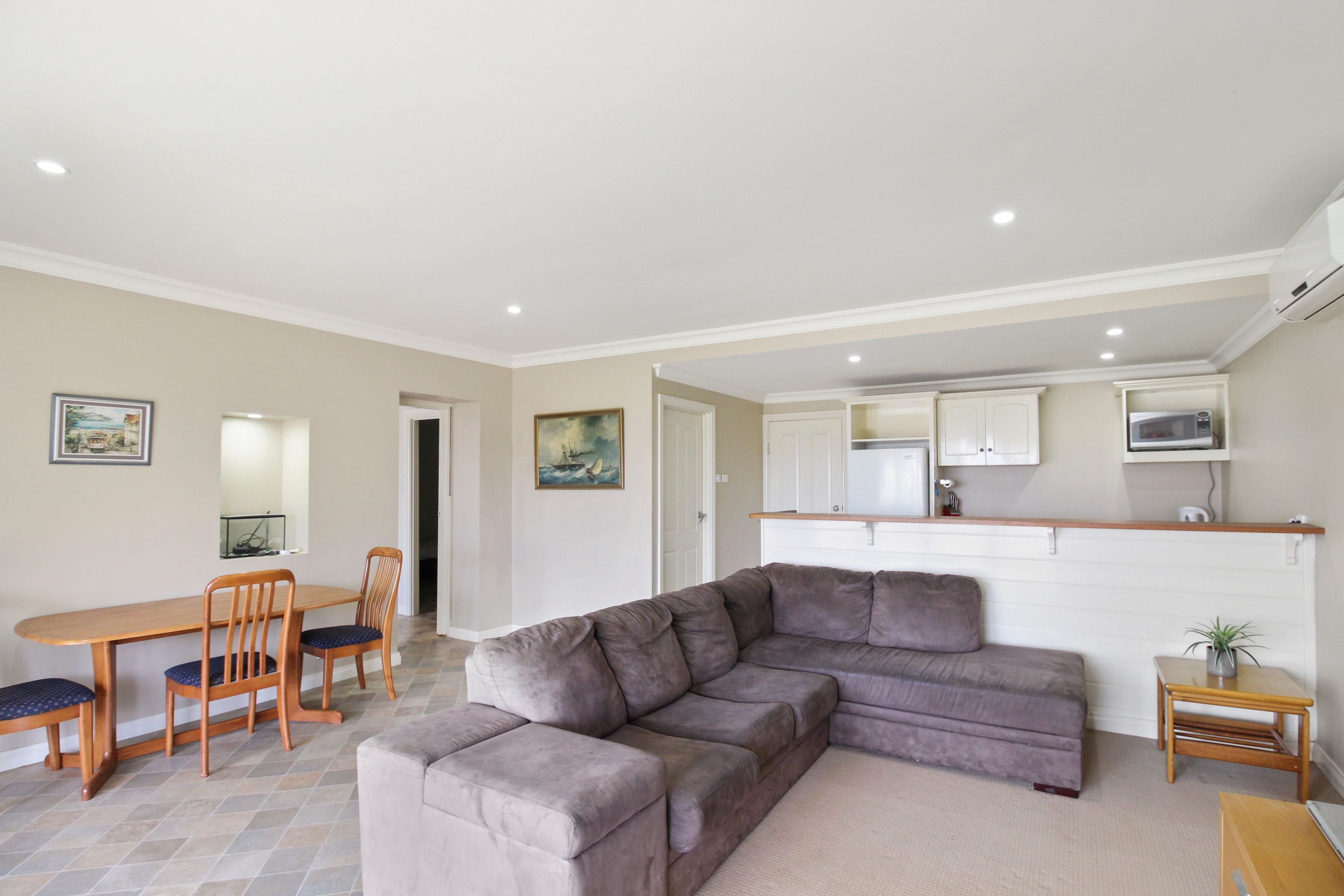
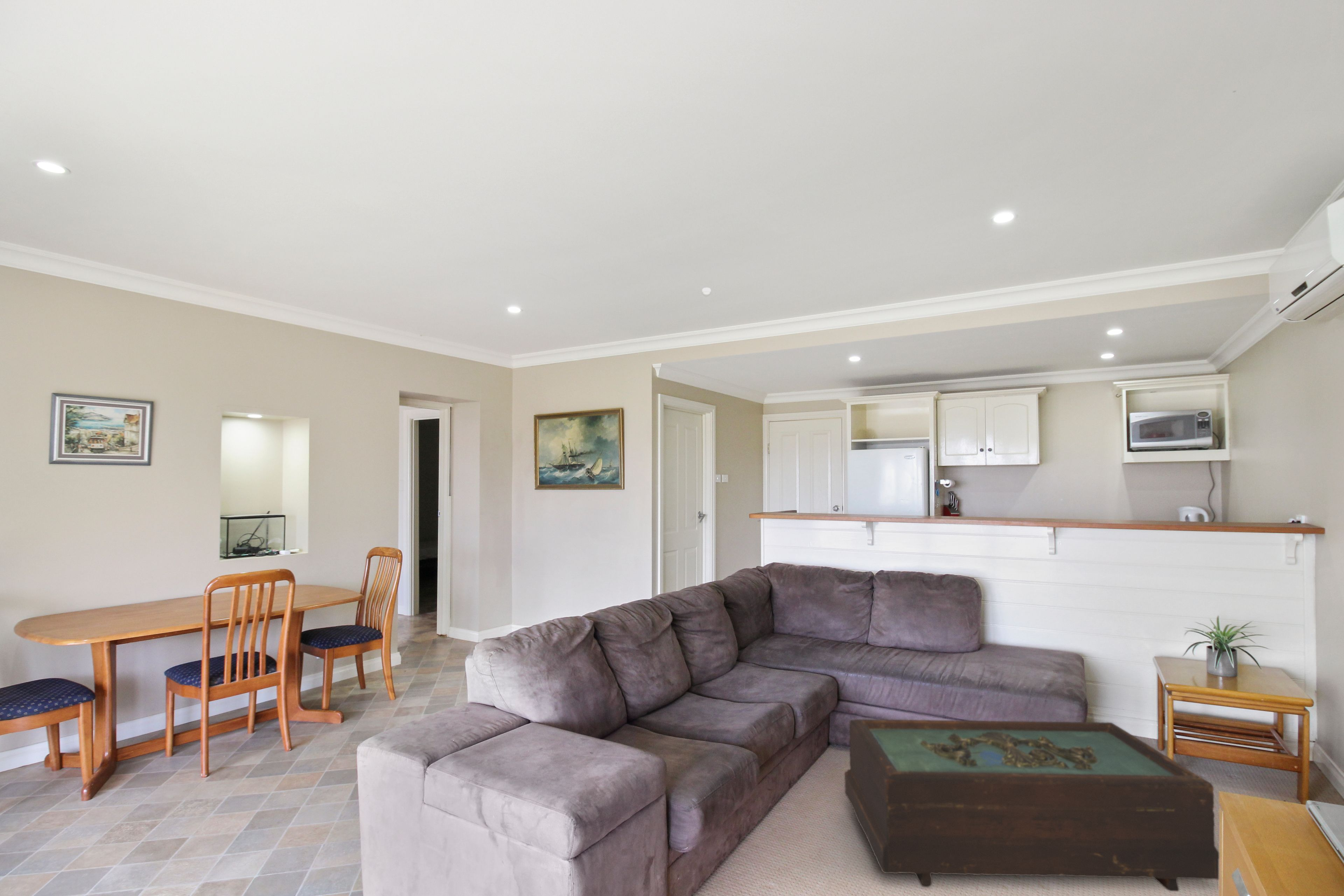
+ coffee table (1010, 794)
+ smoke detector (706, 293)
